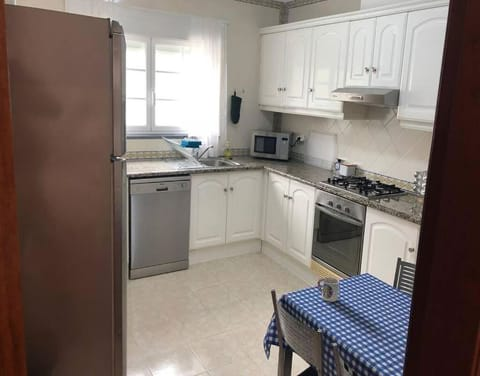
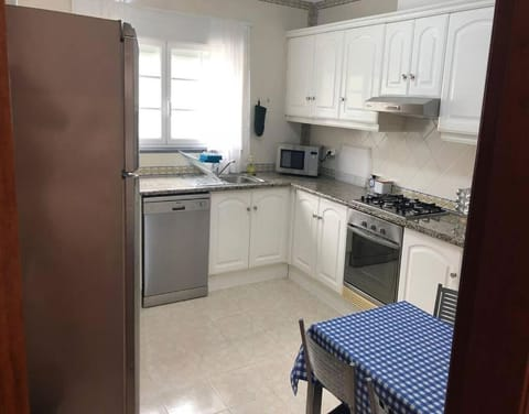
- cup (327, 288)
